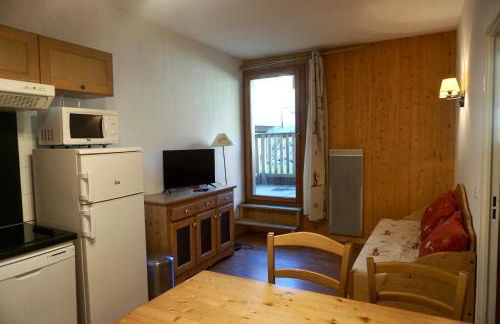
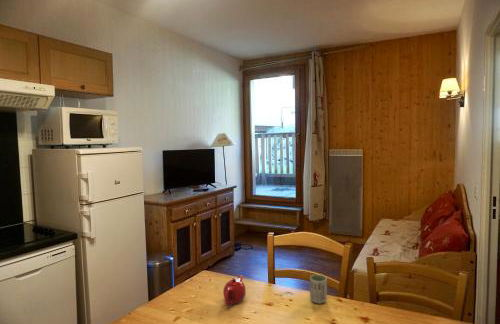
+ cup (318, 289)
+ teapot (234, 289)
